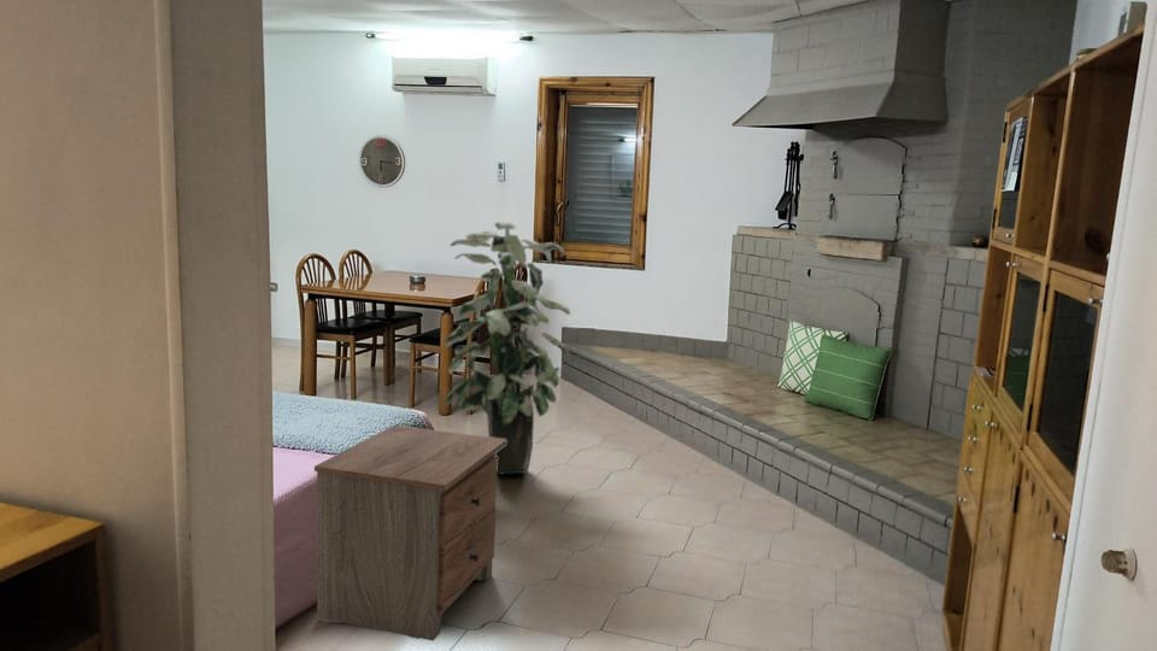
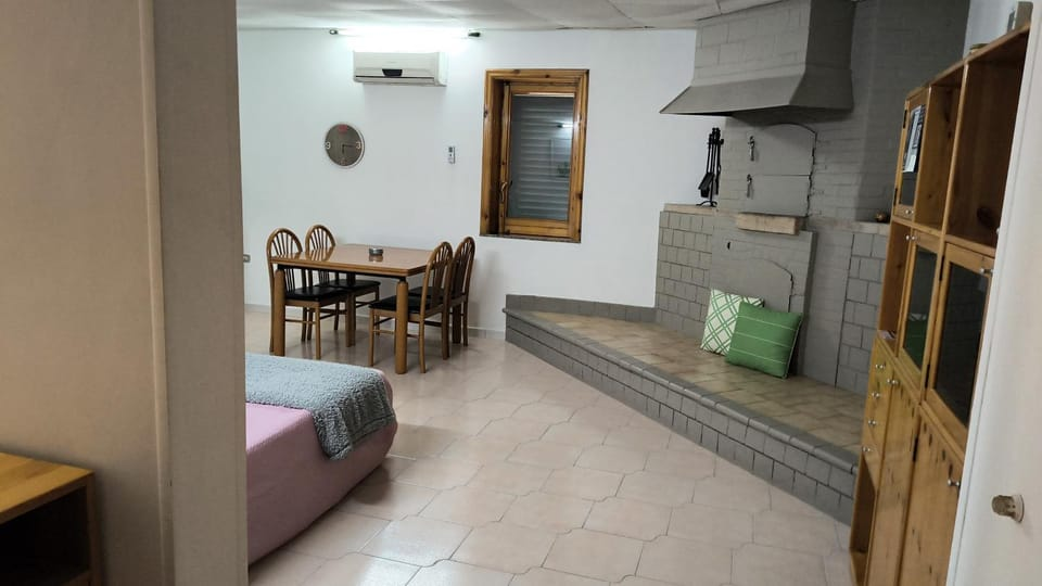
- nightstand (416, 524)
- indoor plant (504, 347)
